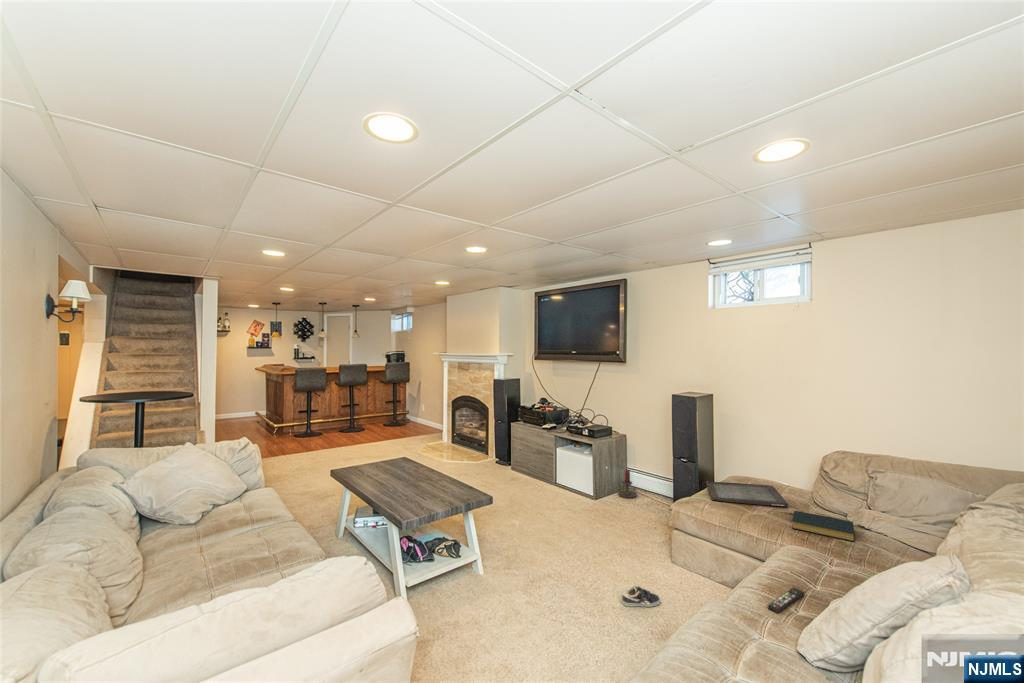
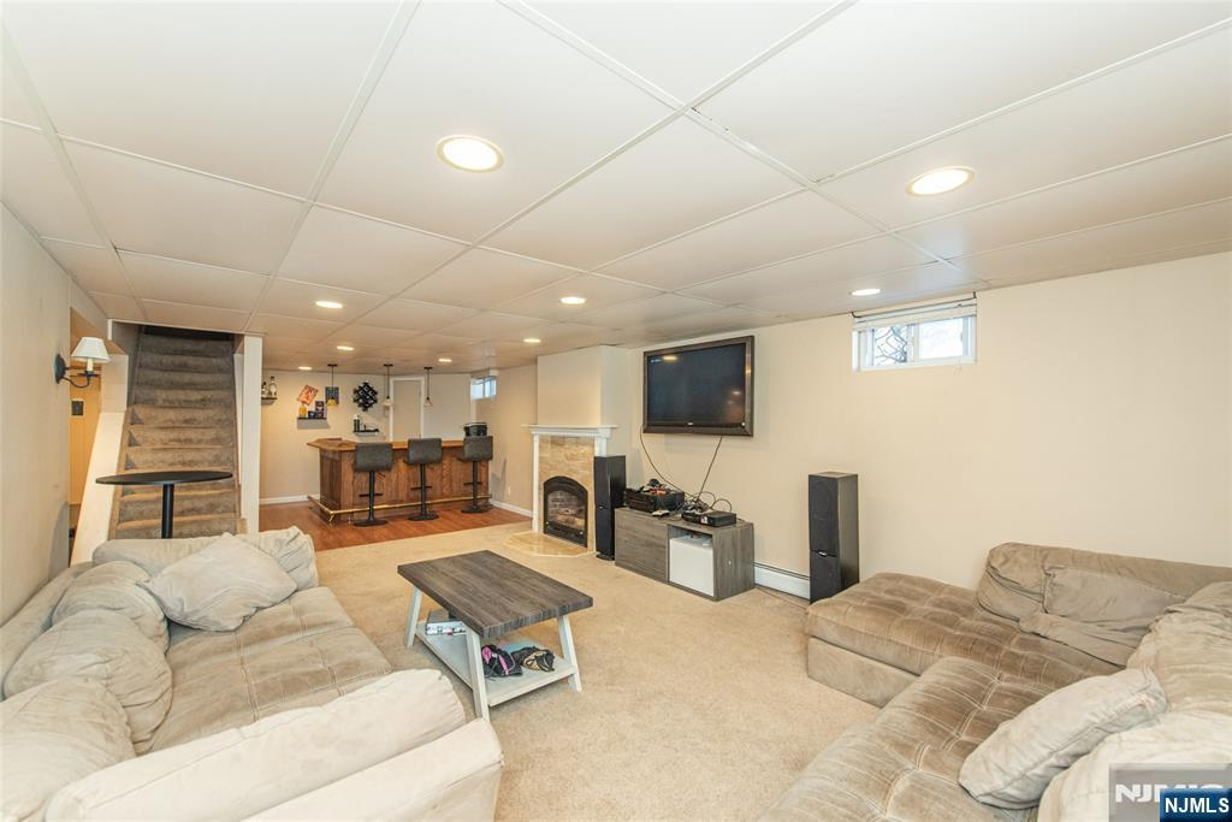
- sneaker (641, 595)
- hardback book (822, 525)
- serving tray (743, 492)
- candle holder (628, 481)
- remote control (786, 599)
